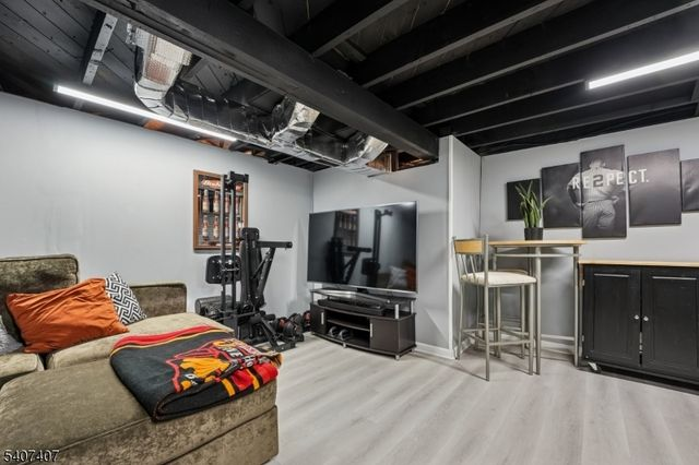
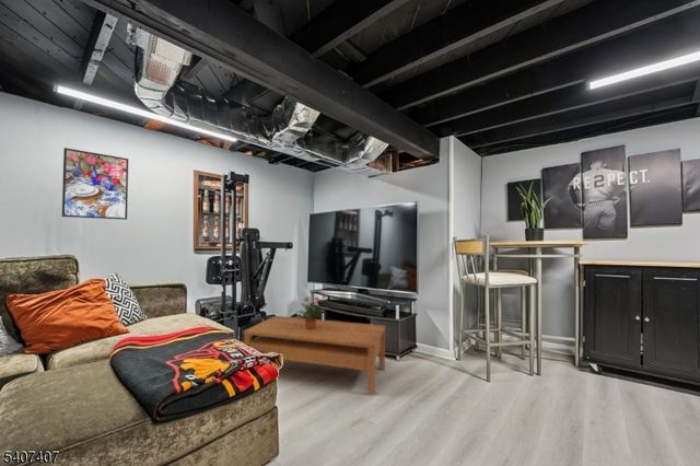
+ potted plant (311, 312)
+ coffee table (316, 350)
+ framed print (96, 185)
